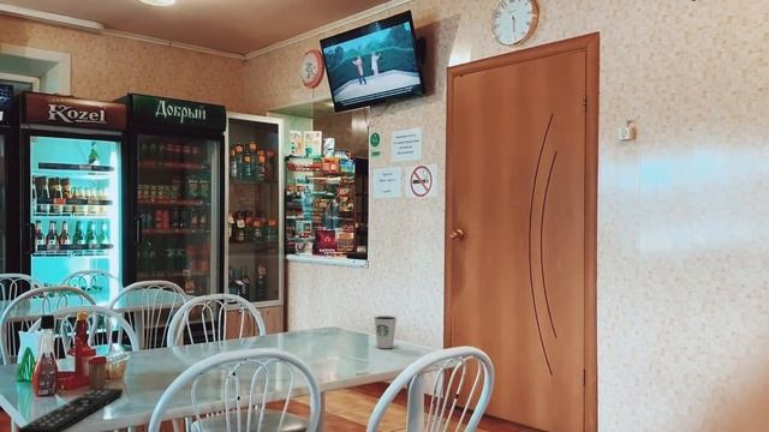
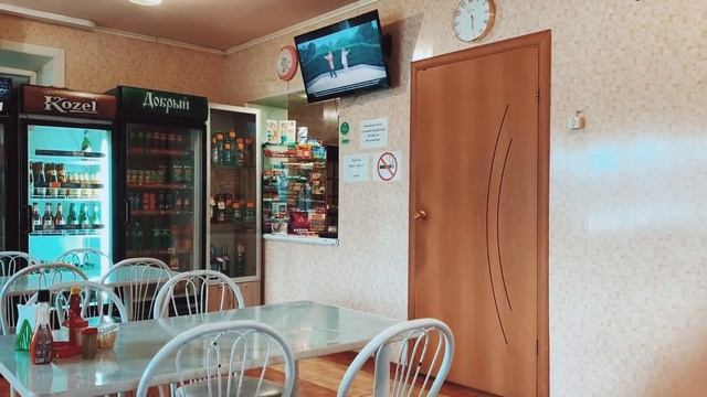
- dixie cup (384, 332)
- remote control (76, 408)
